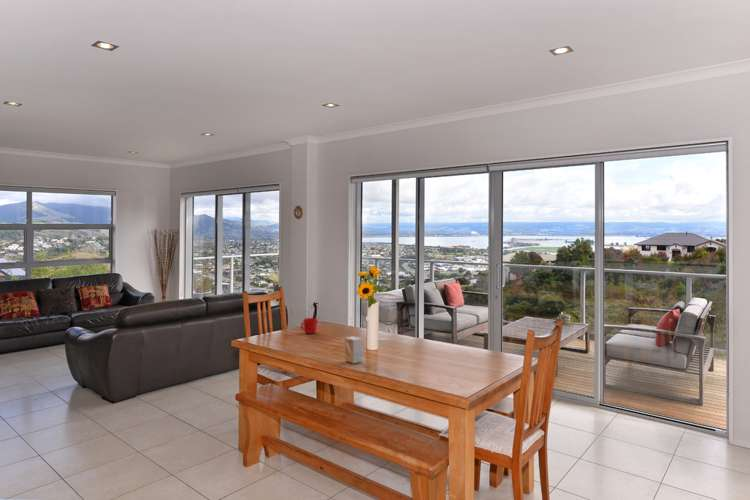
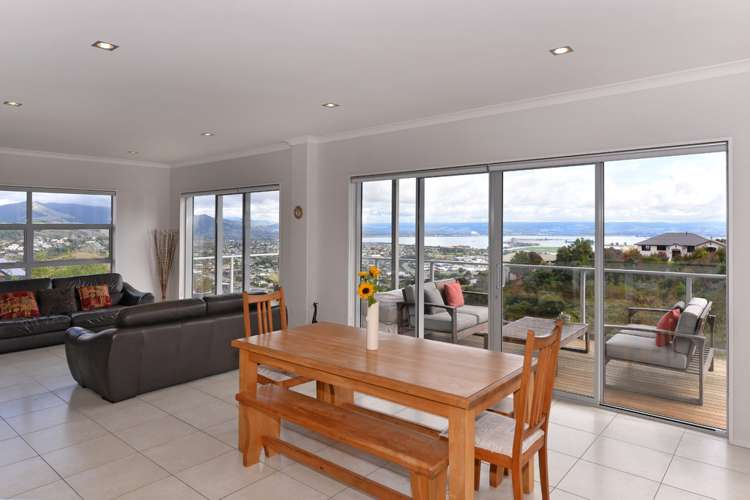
- small box (353, 349)
- mug (308, 326)
